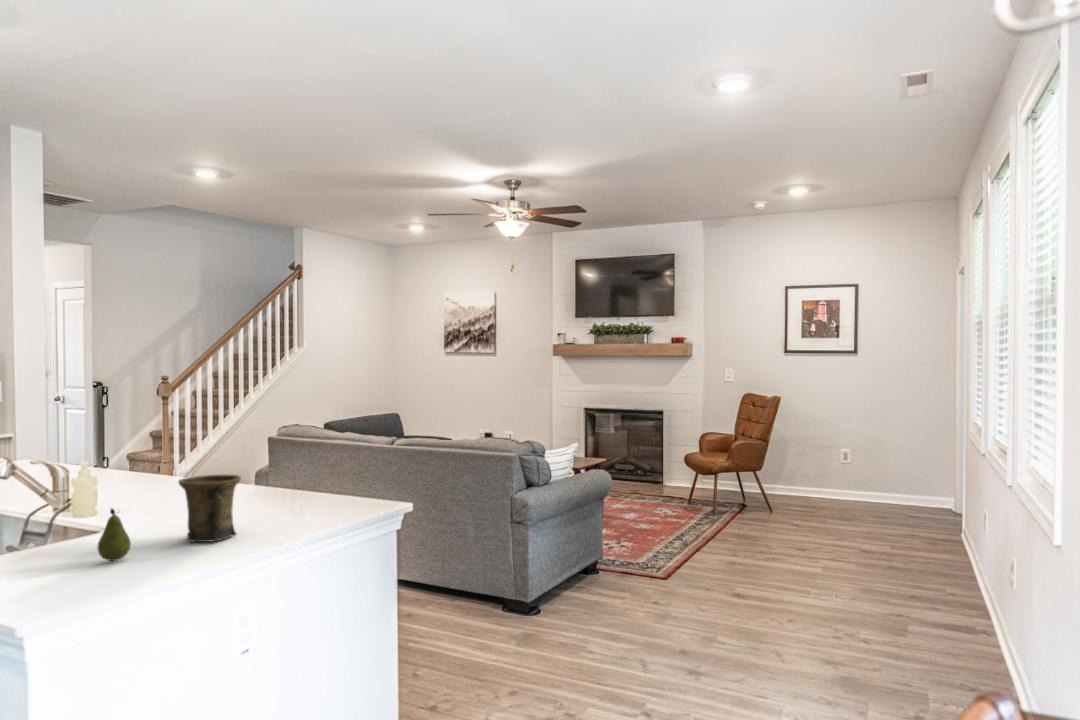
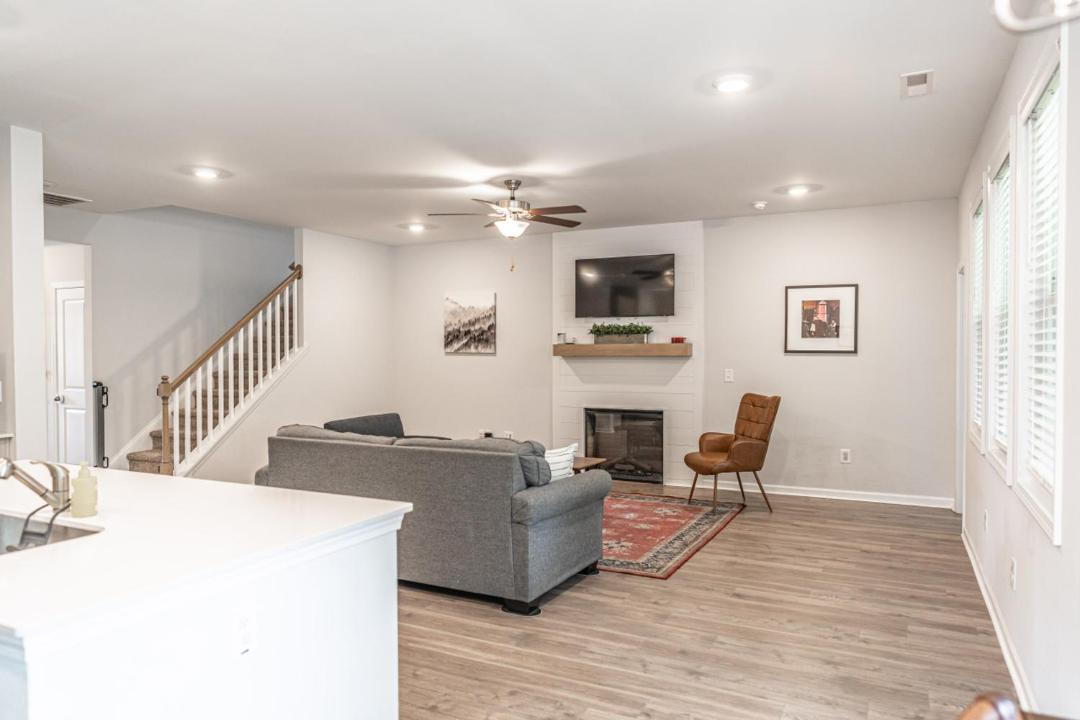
- fruit (114, 534)
- mug (211, 508)
